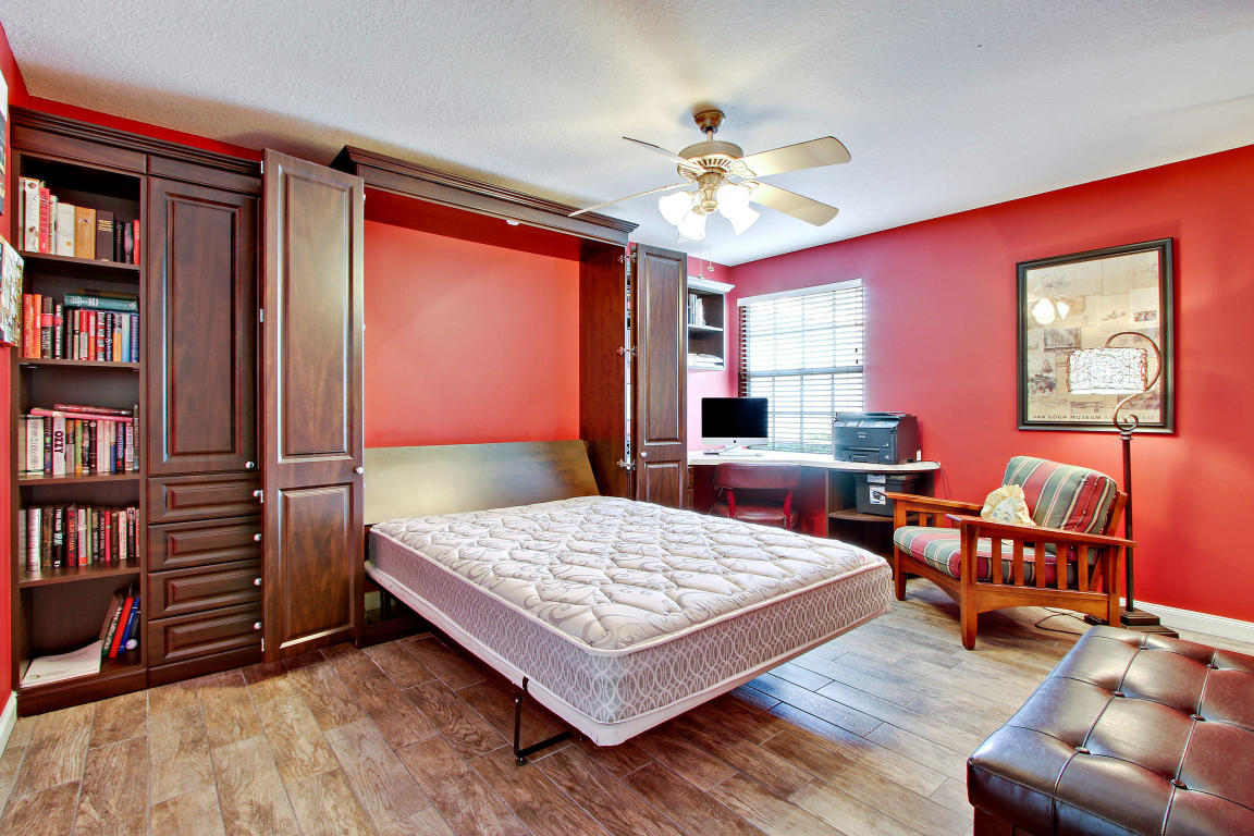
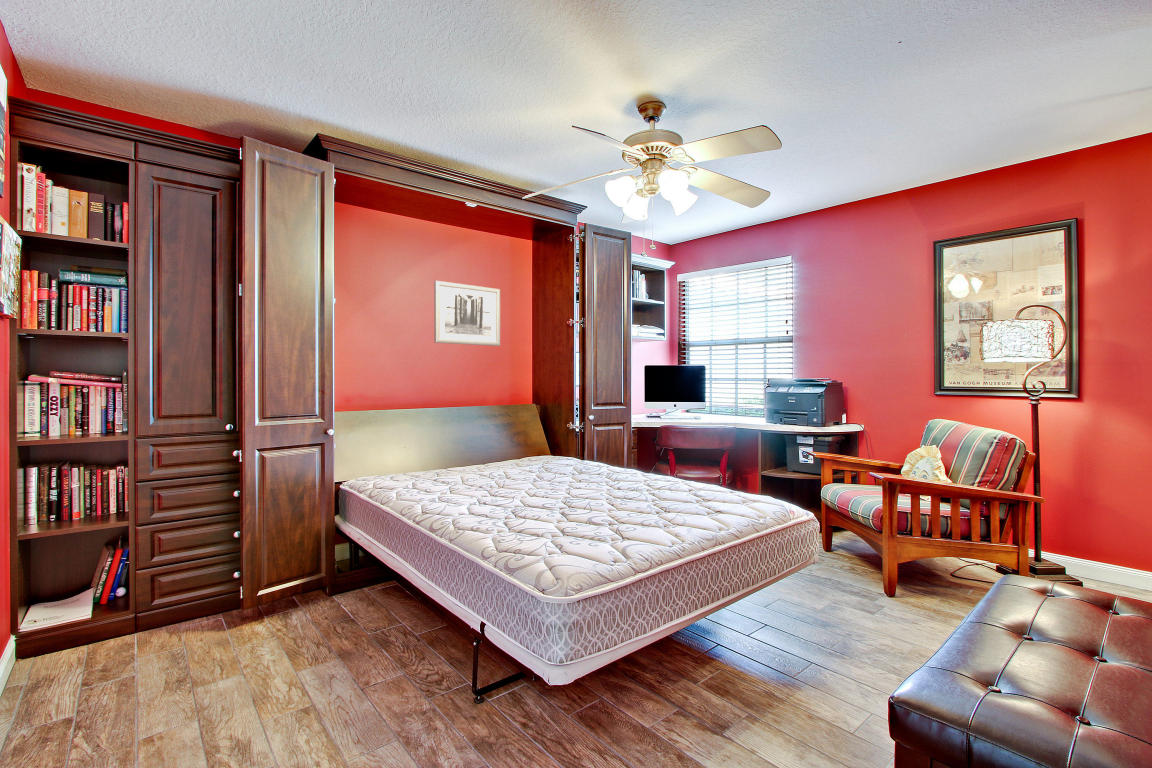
+ wall art (468, 314)
